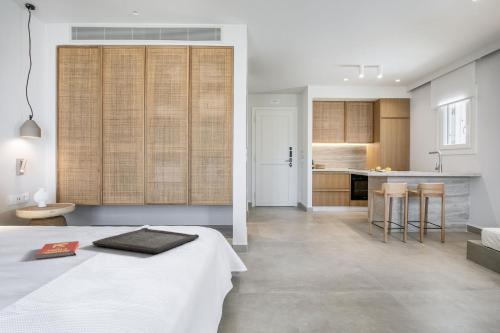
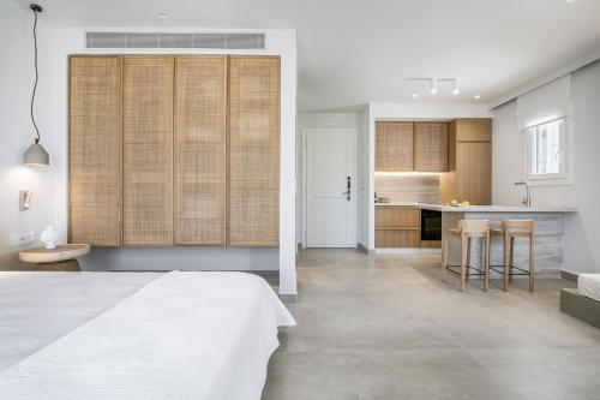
- book (59, 249)
- serving tray (148, 239)
